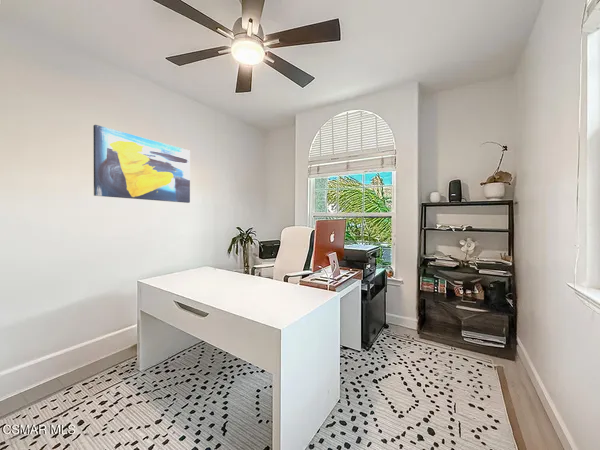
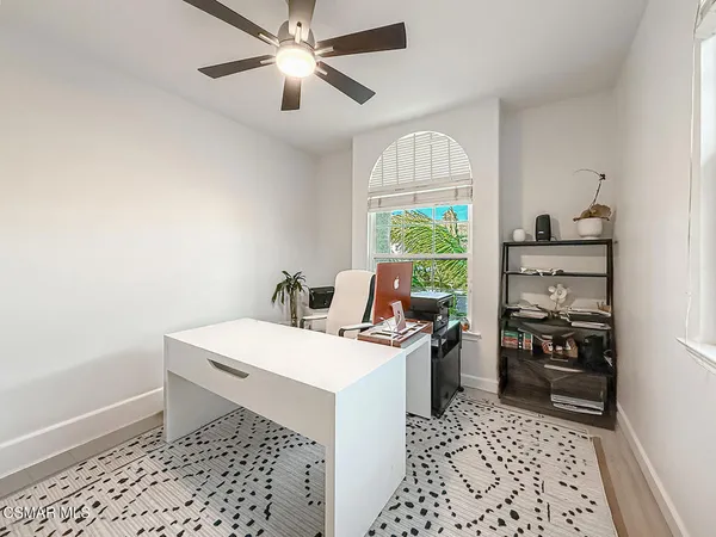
- wall art (148, 169)
